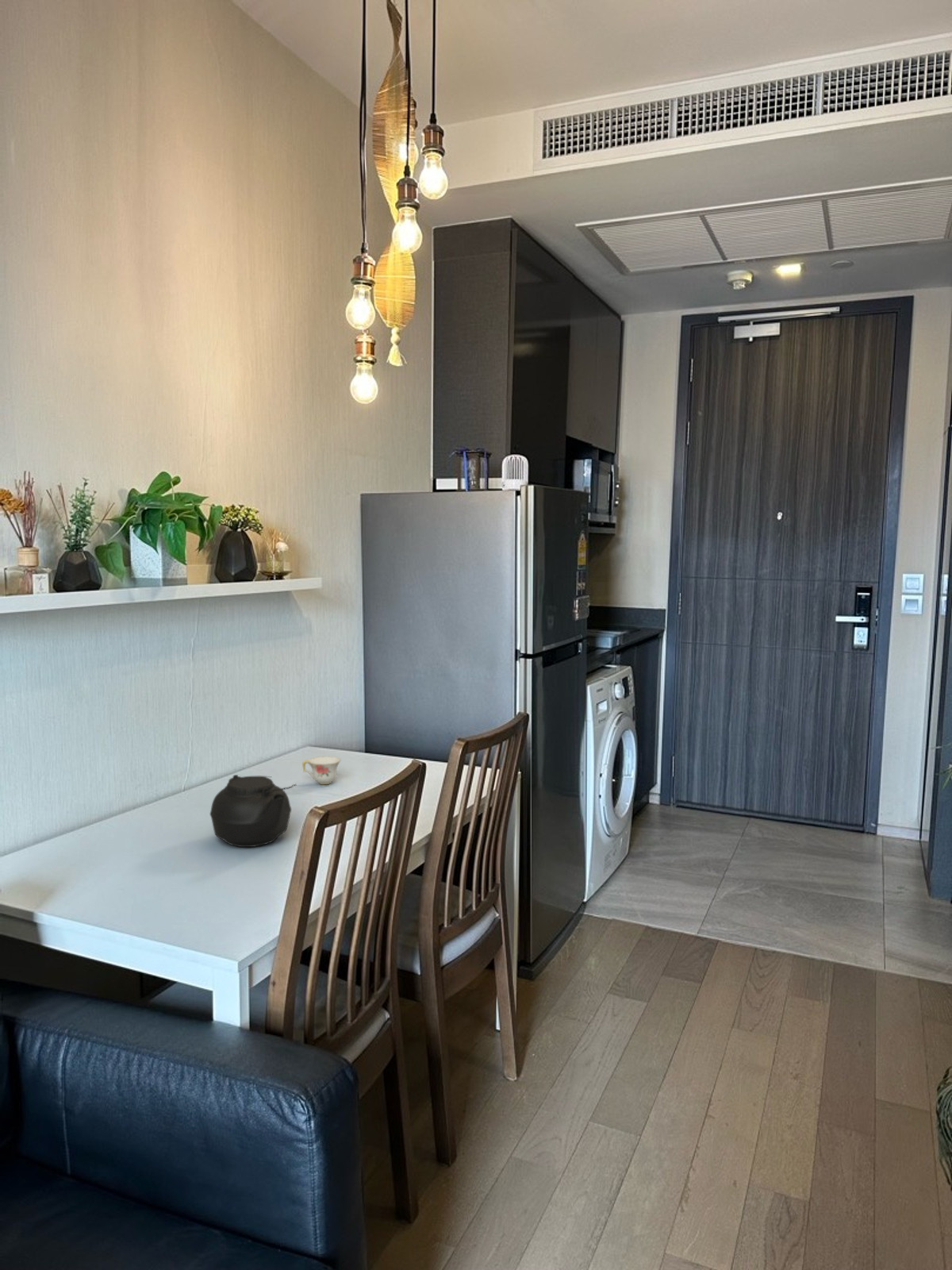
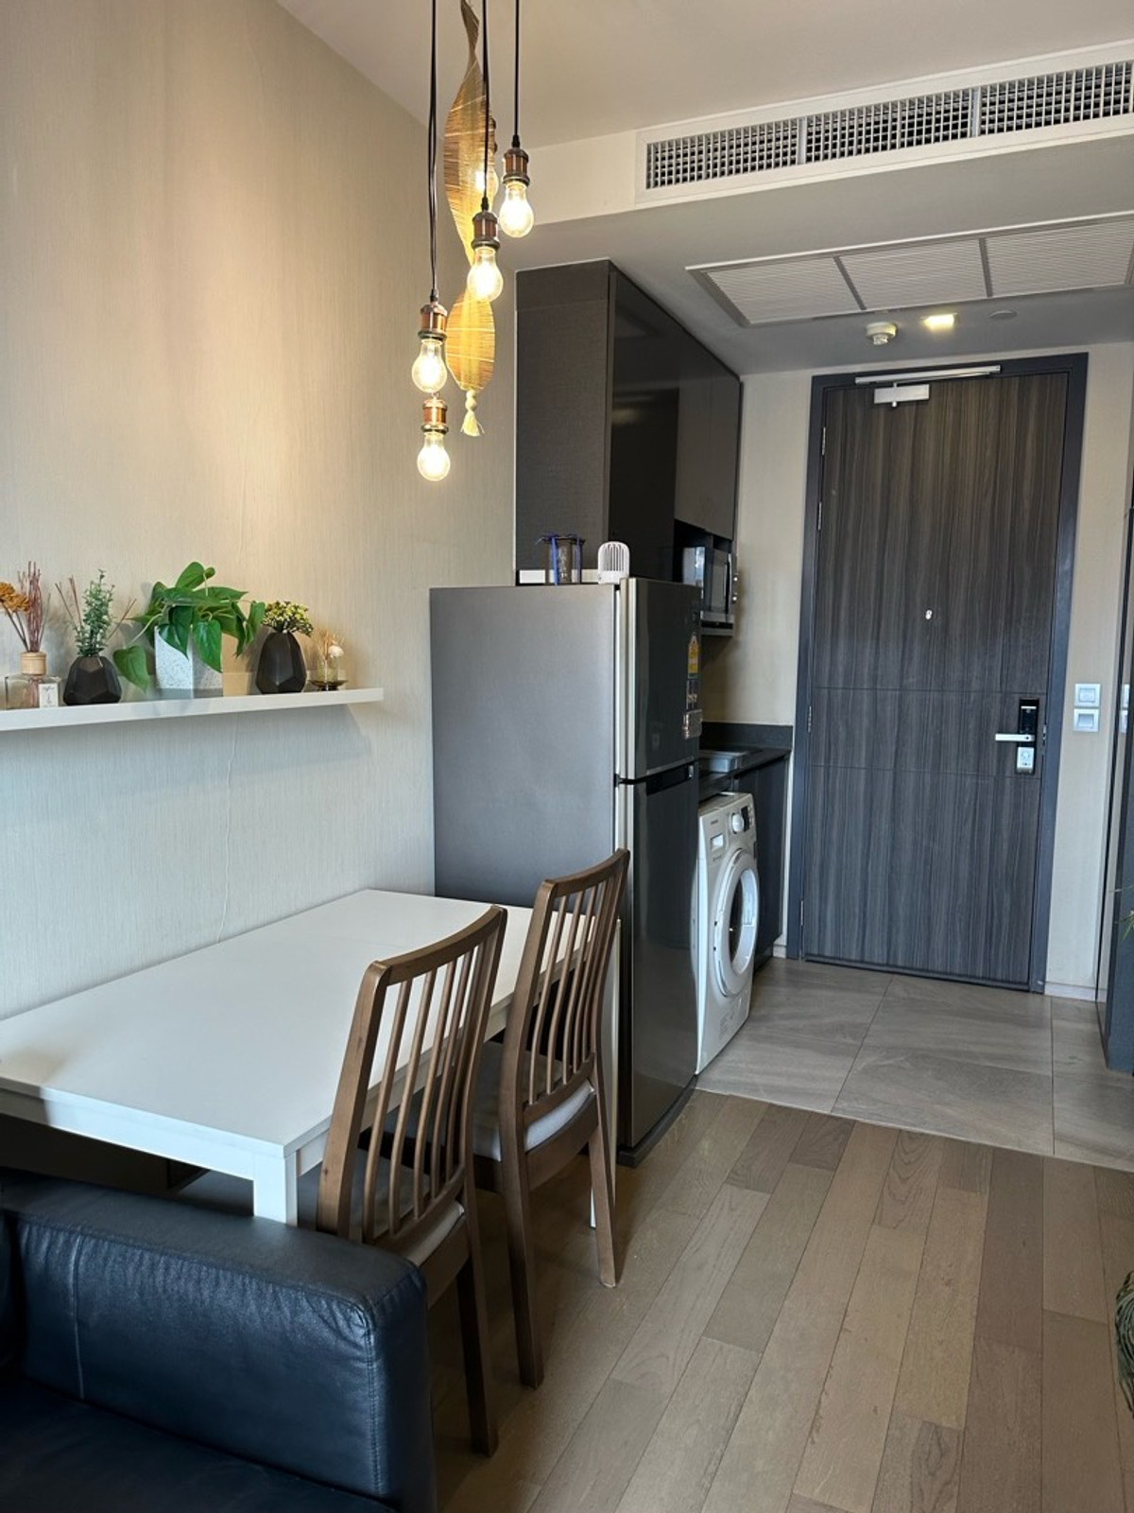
- teapot (255, 811)
- teacup (321, 772)
